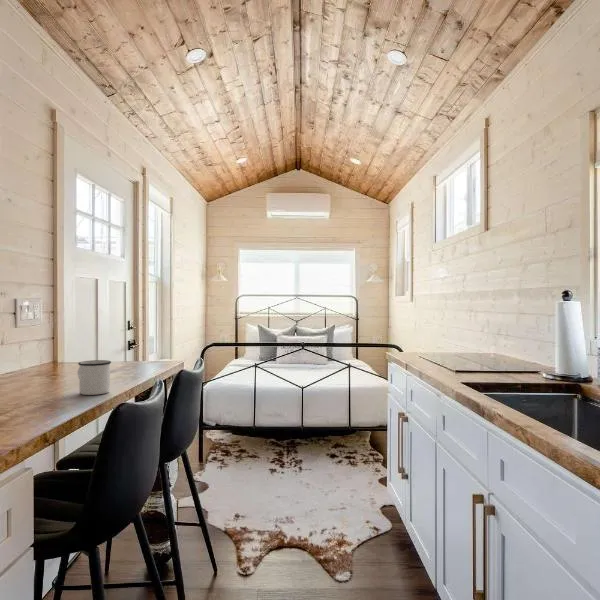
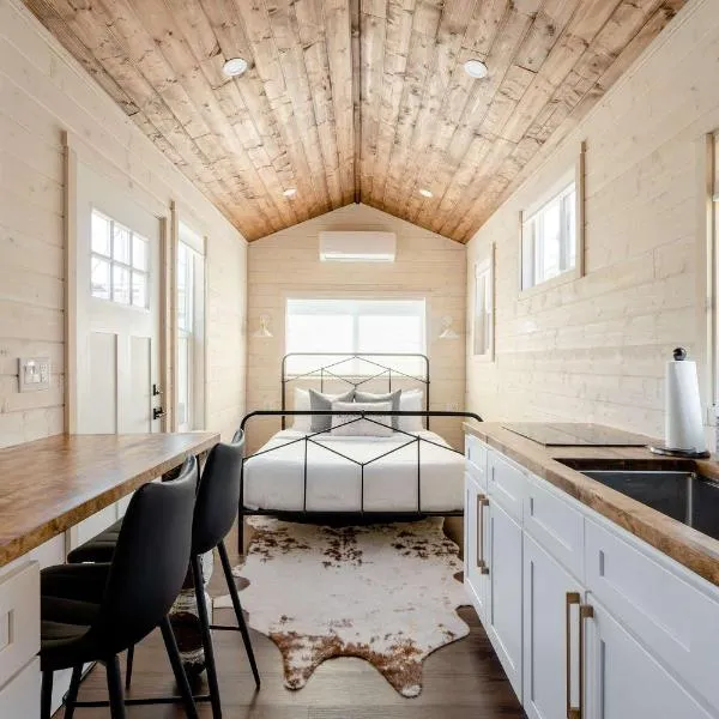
- mug (91, 376)
